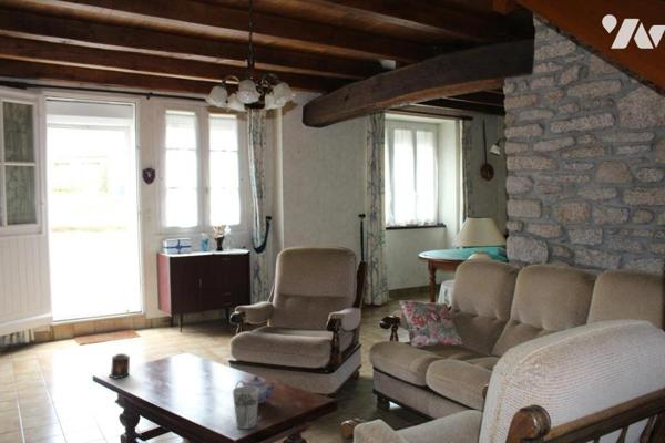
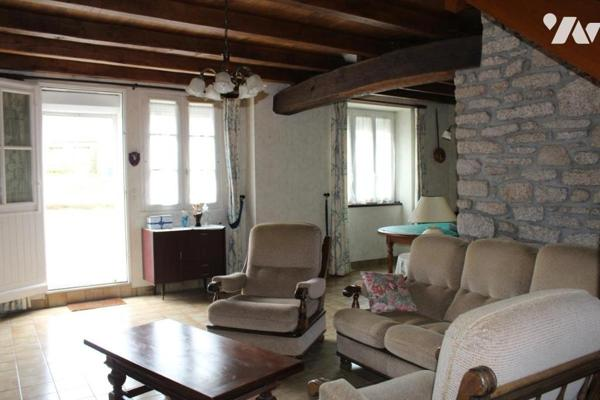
- candle (119, 365)
- cup (246, 406)
- teapot (257, 387)
